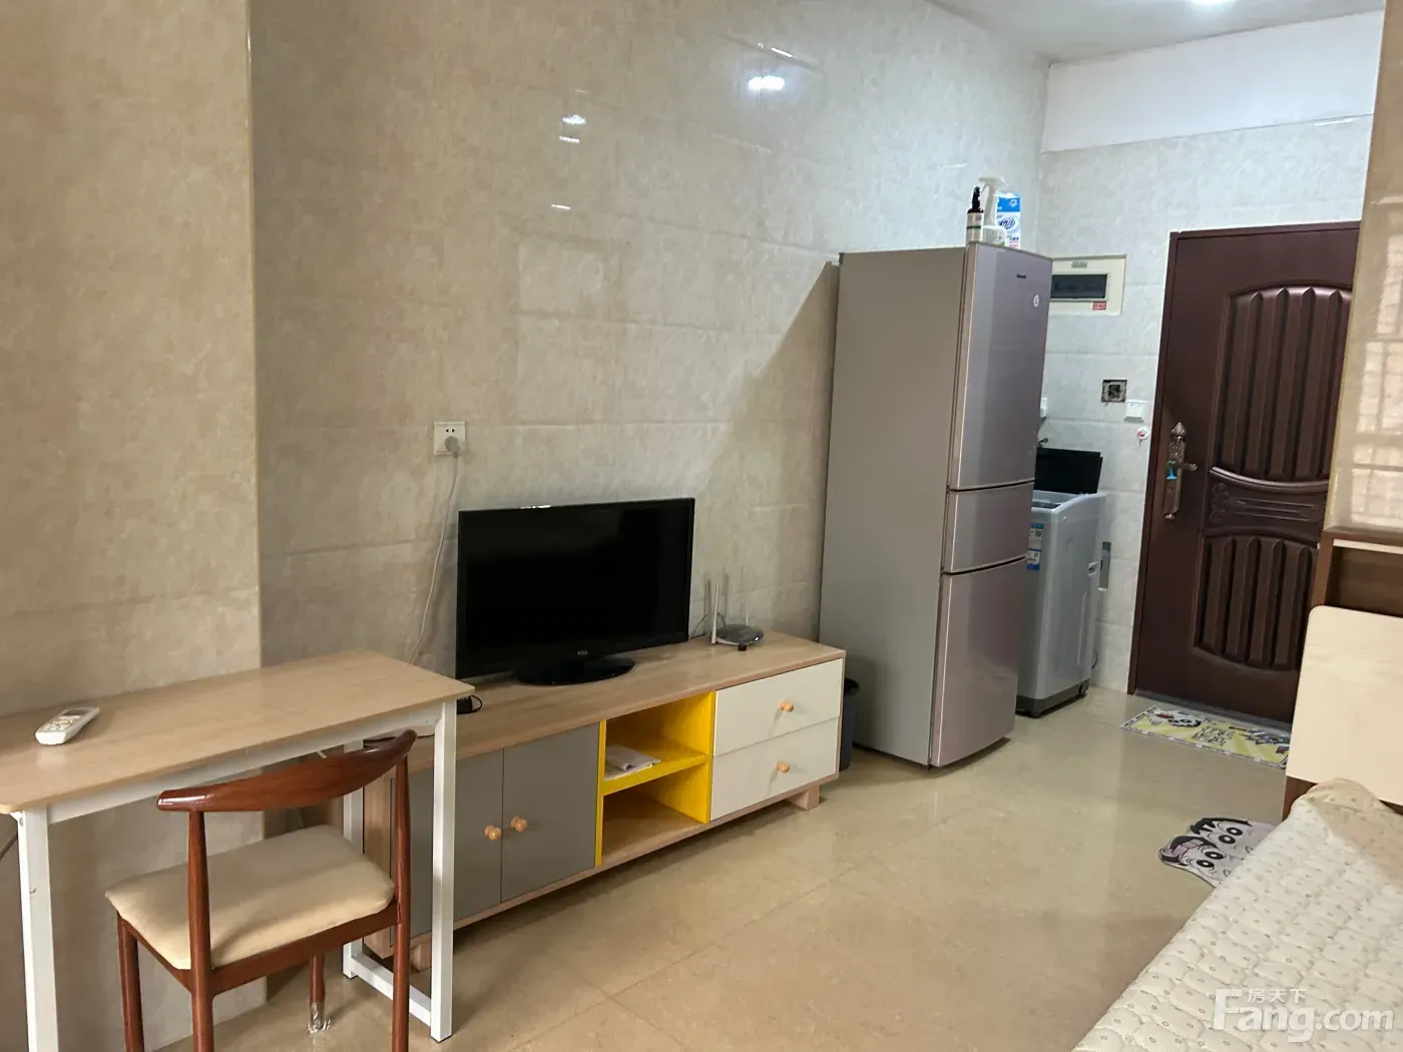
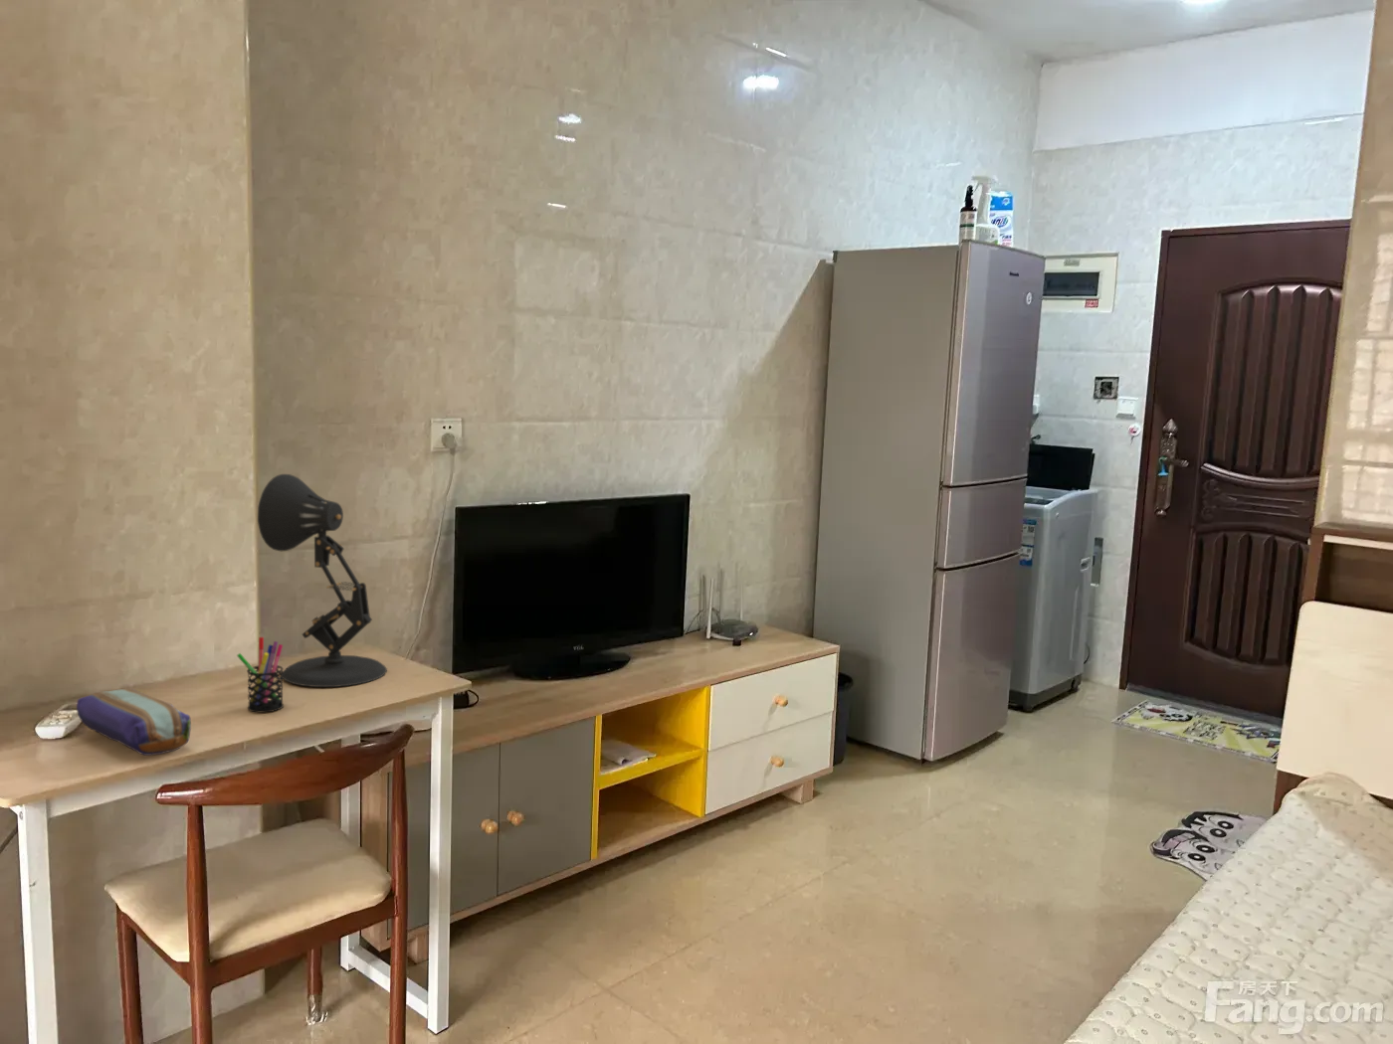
+ pen holder (260, 674)
+ pencil case (133, 719)
+ desk lamp (329, 576)
